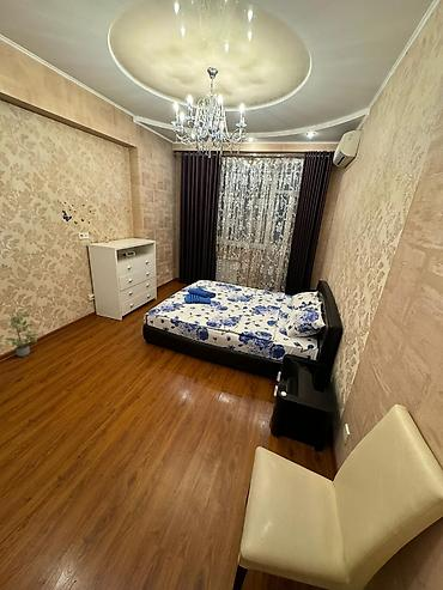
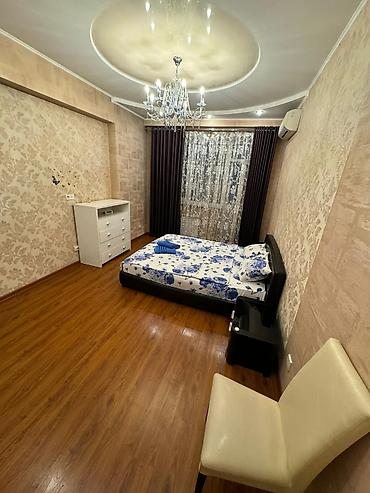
- potted plant (24, 330)
